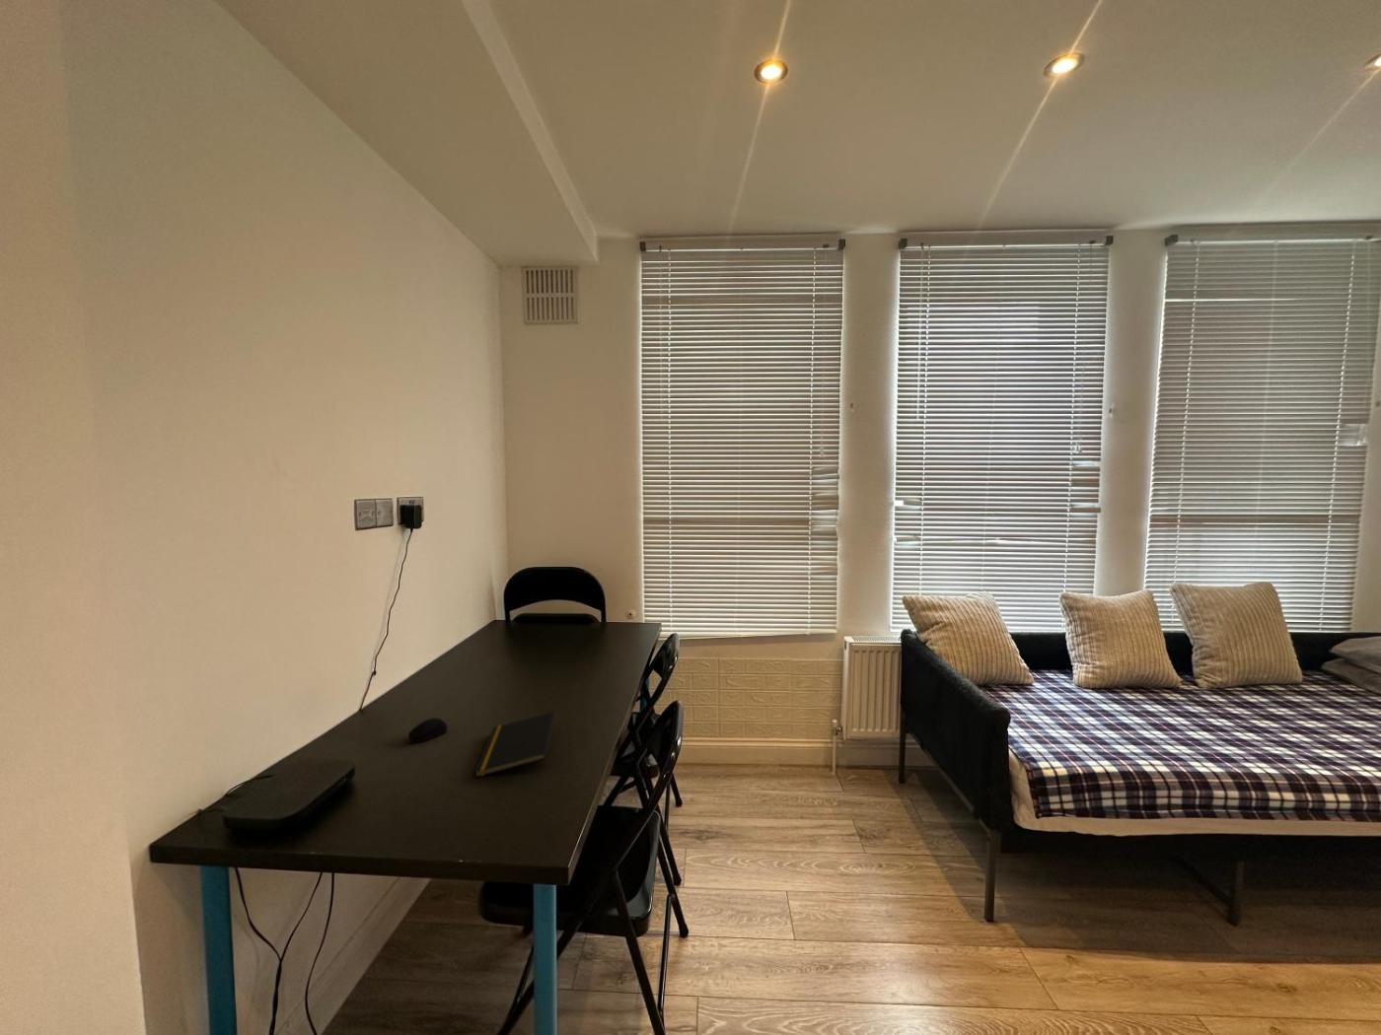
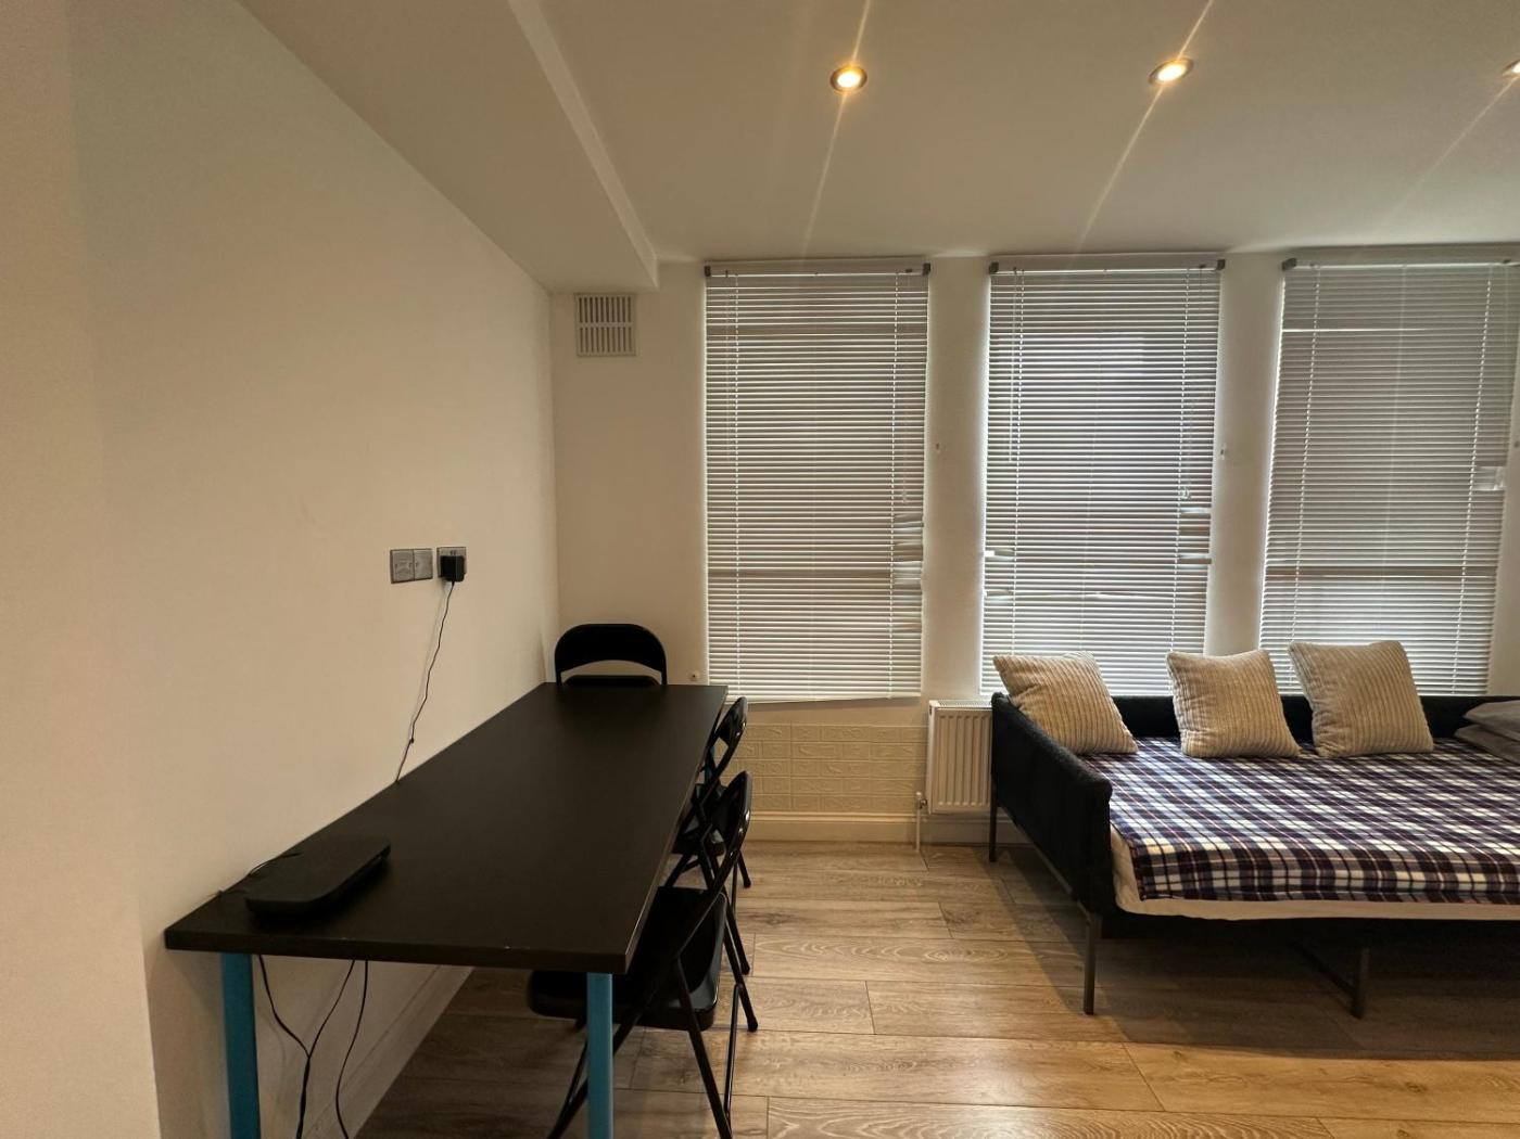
- notepad (518, 741)
- computer mouse (428, 728)
